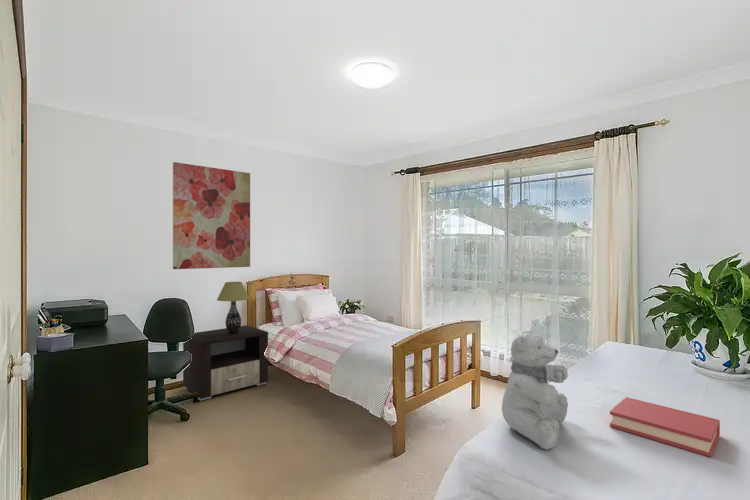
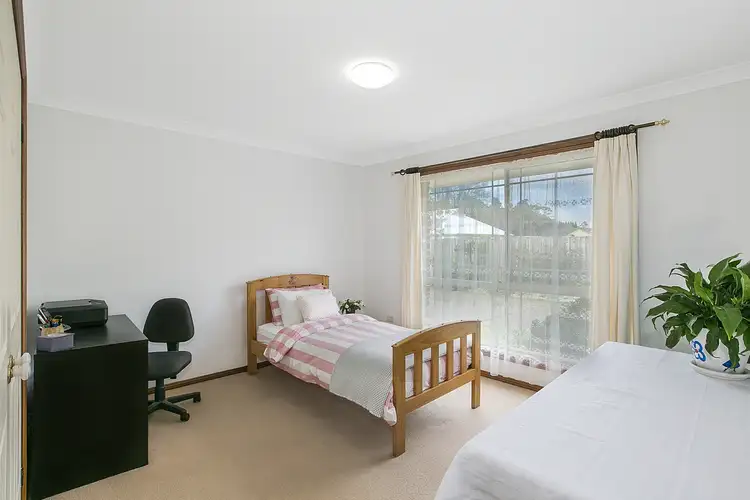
- nightstand (226, 359)
- teddy bear (546, 383)
- hardback book (663, 423)
- table lamp (233, 307)
- wall art (214, 218)
